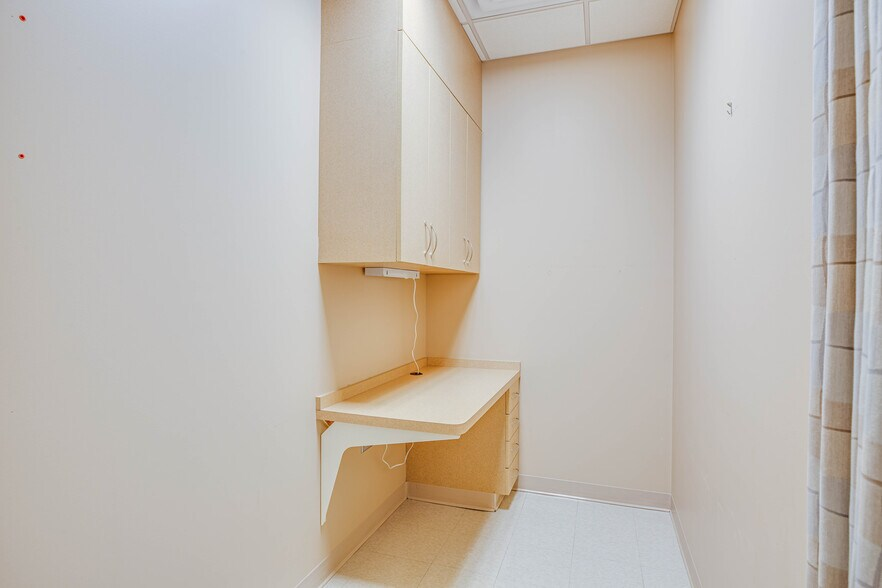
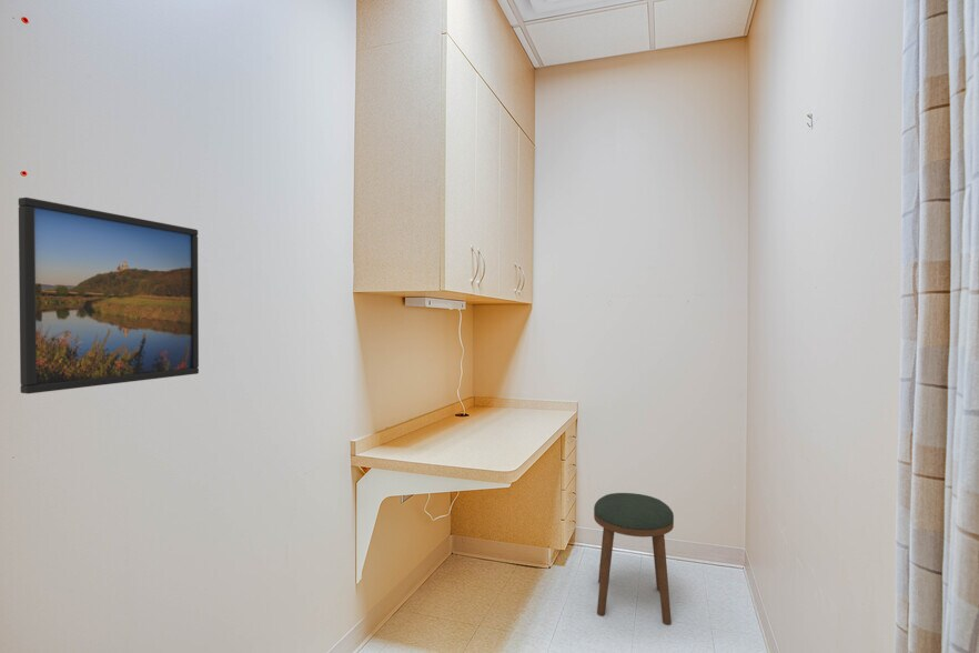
+ stool (632, 535)
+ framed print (122, 299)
